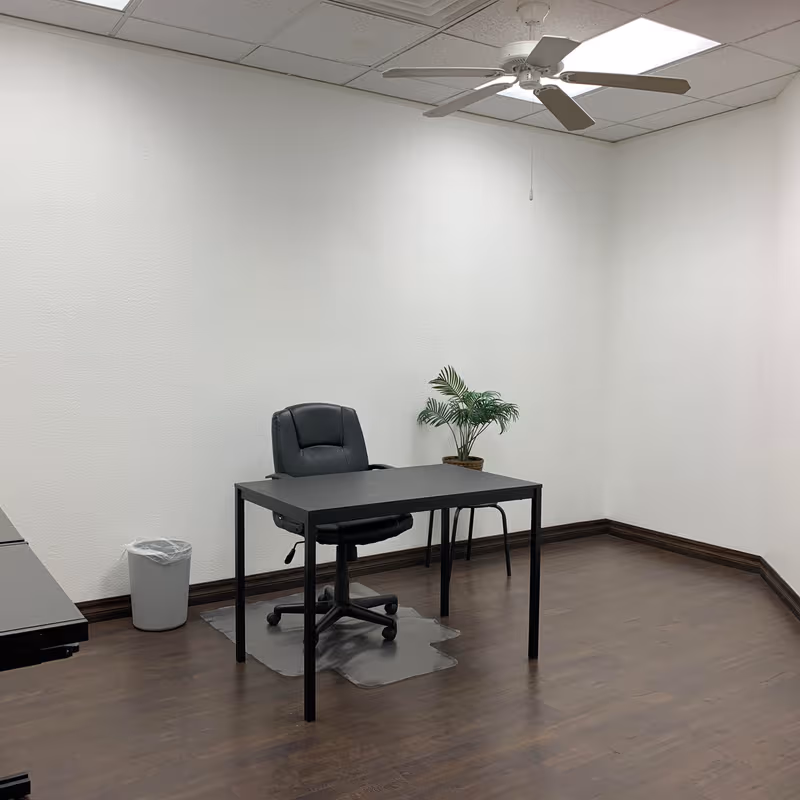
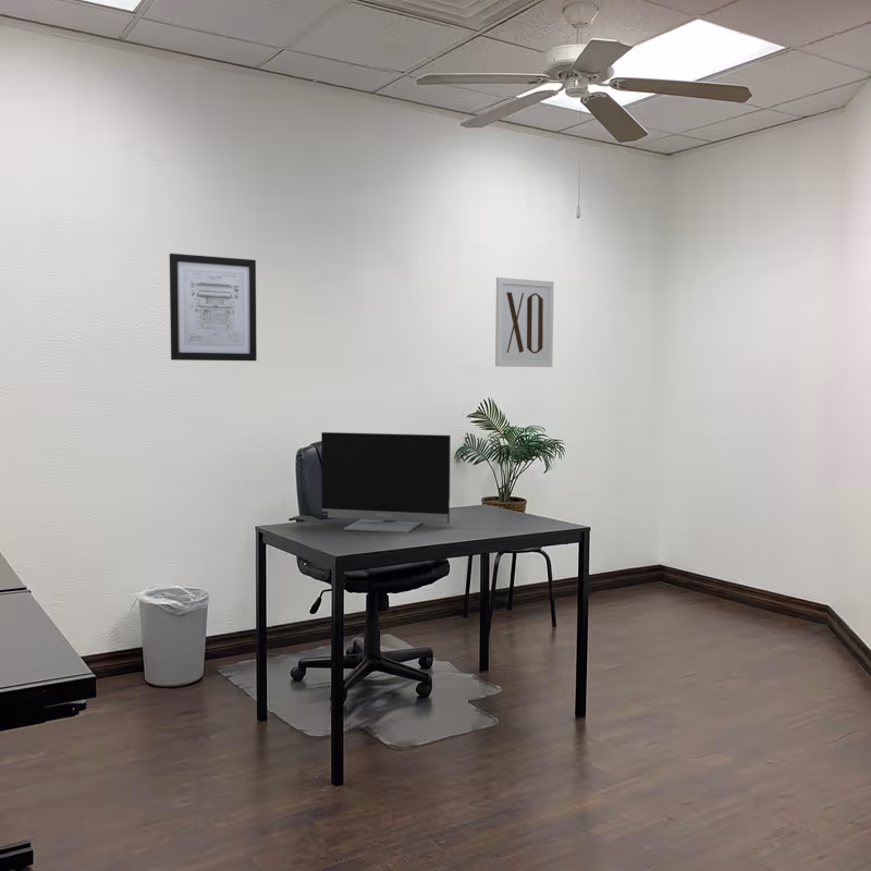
+ monitor (384, 480)
+ wall art (213, 308)
+ wall art (525, 323)
